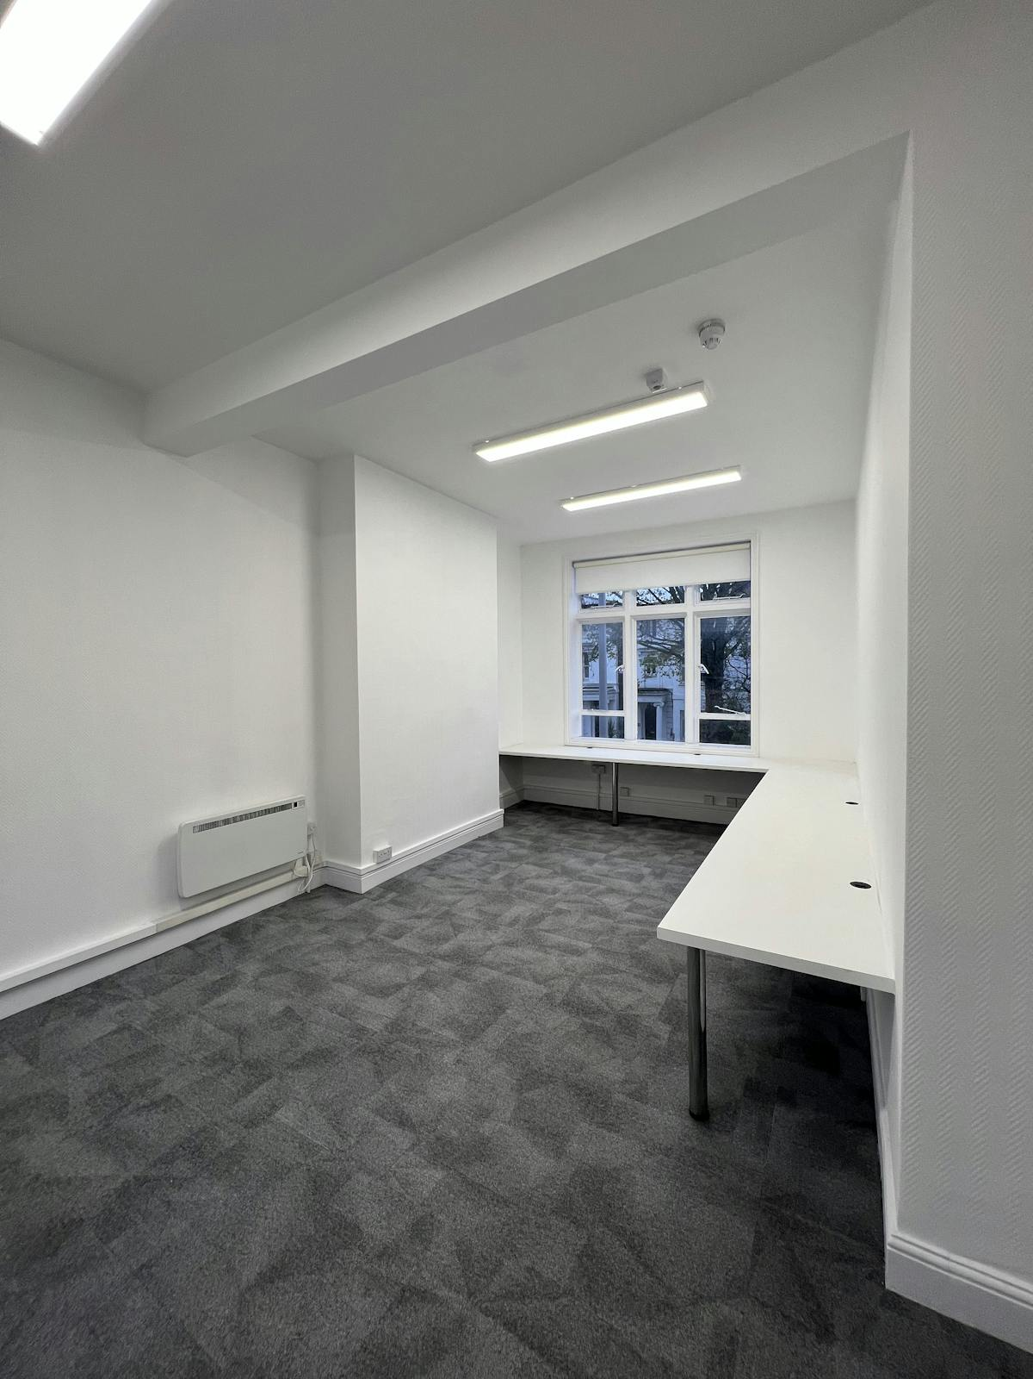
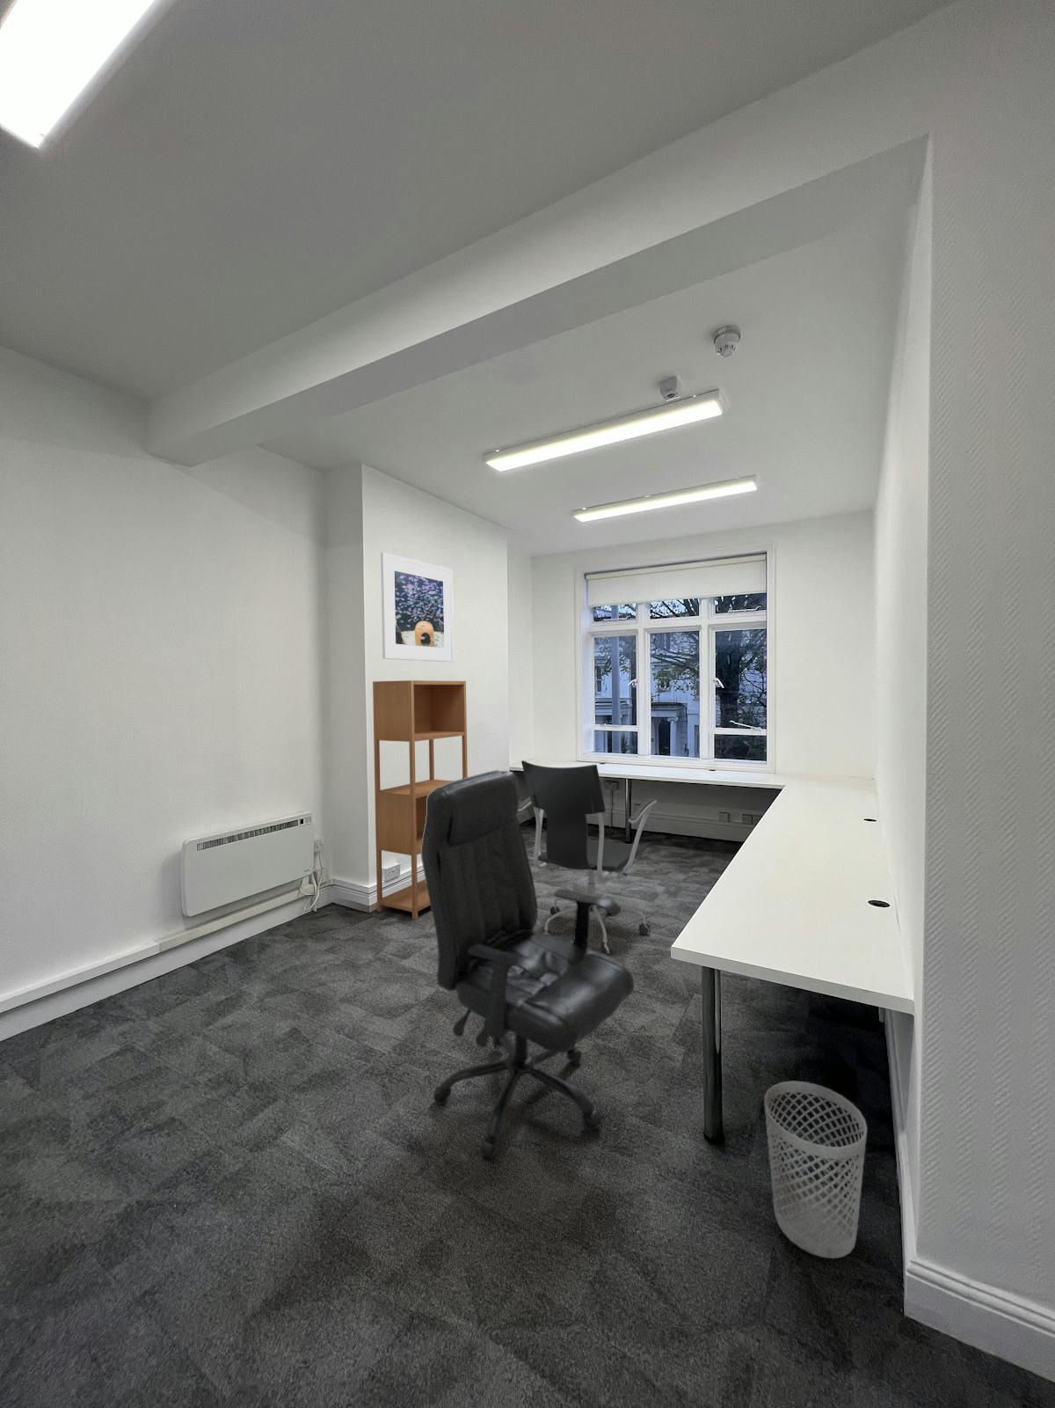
+ office chair (585, 846)
+ wastebasket (813, 1167)
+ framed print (419, 611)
+ bookcase (423, 792)
+ office chair (528, 945)
